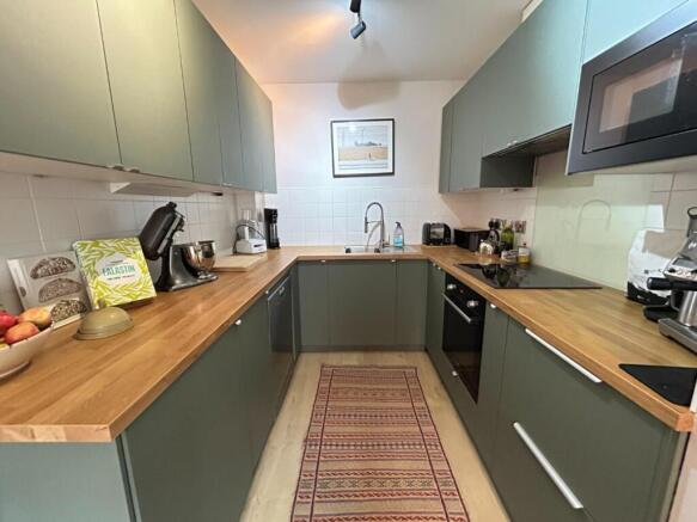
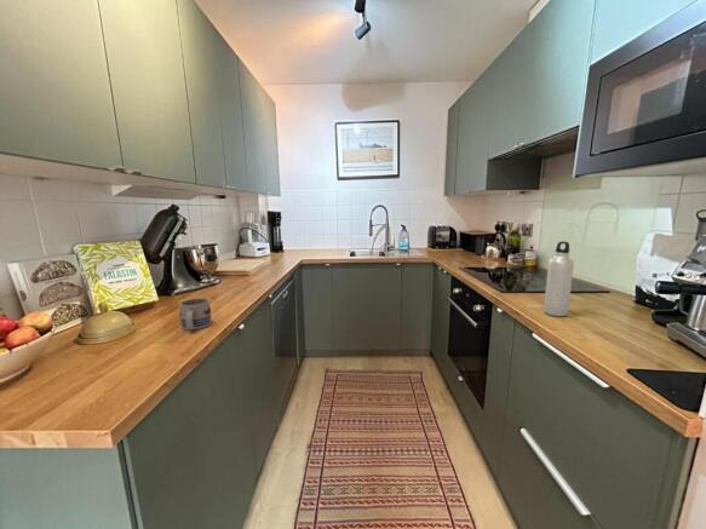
+ water bottle (558, 277)
+ mug (194, 315)
